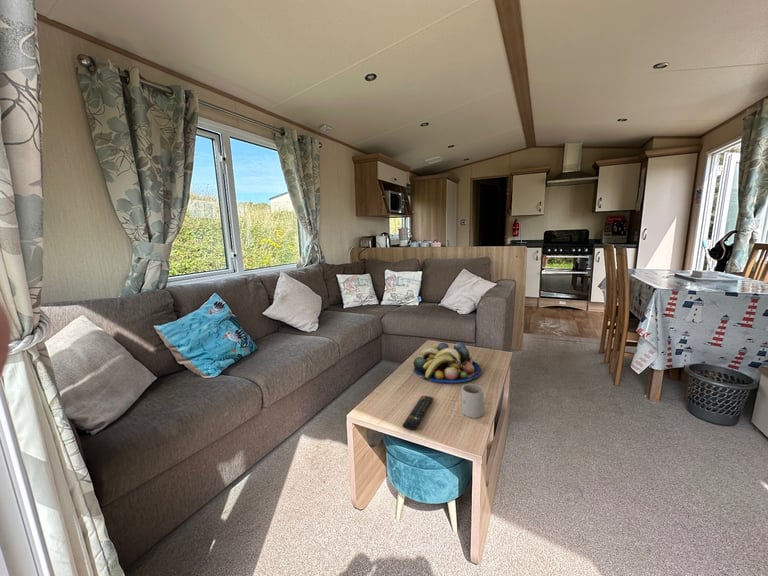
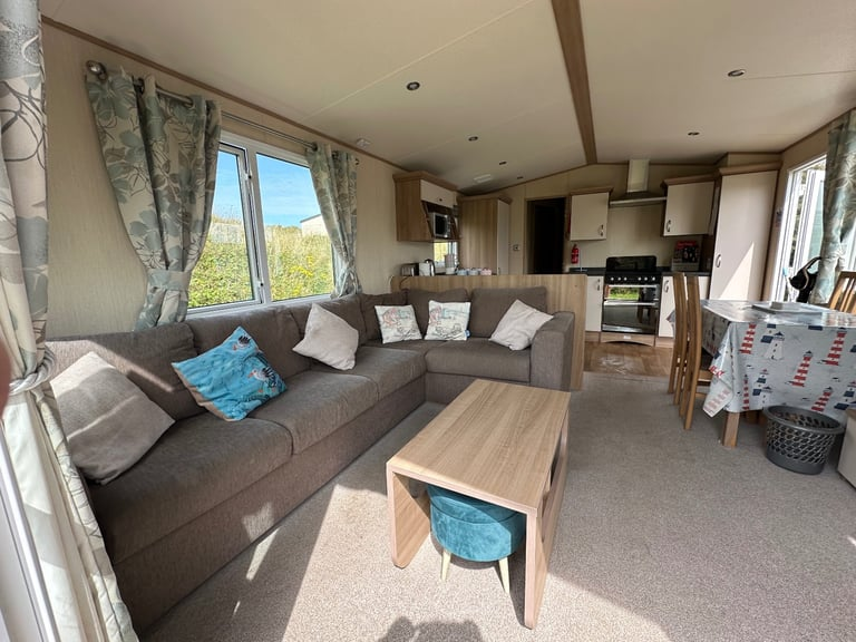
- mug (473, 398)
- fruit bowl (447, 357)
- remote control (419, 411)
